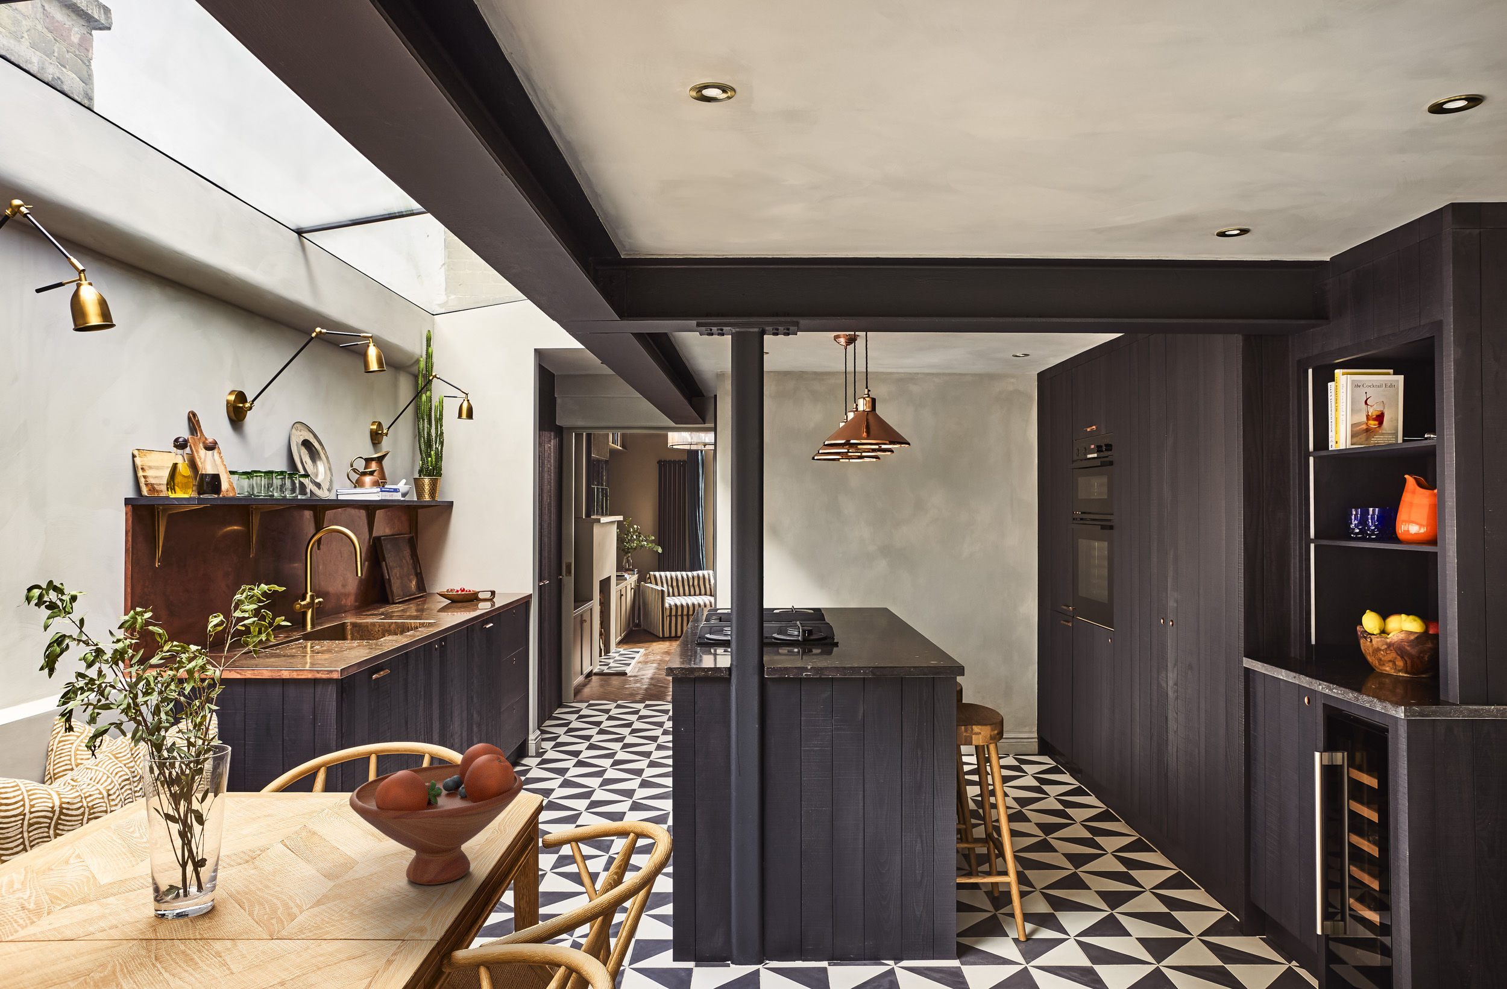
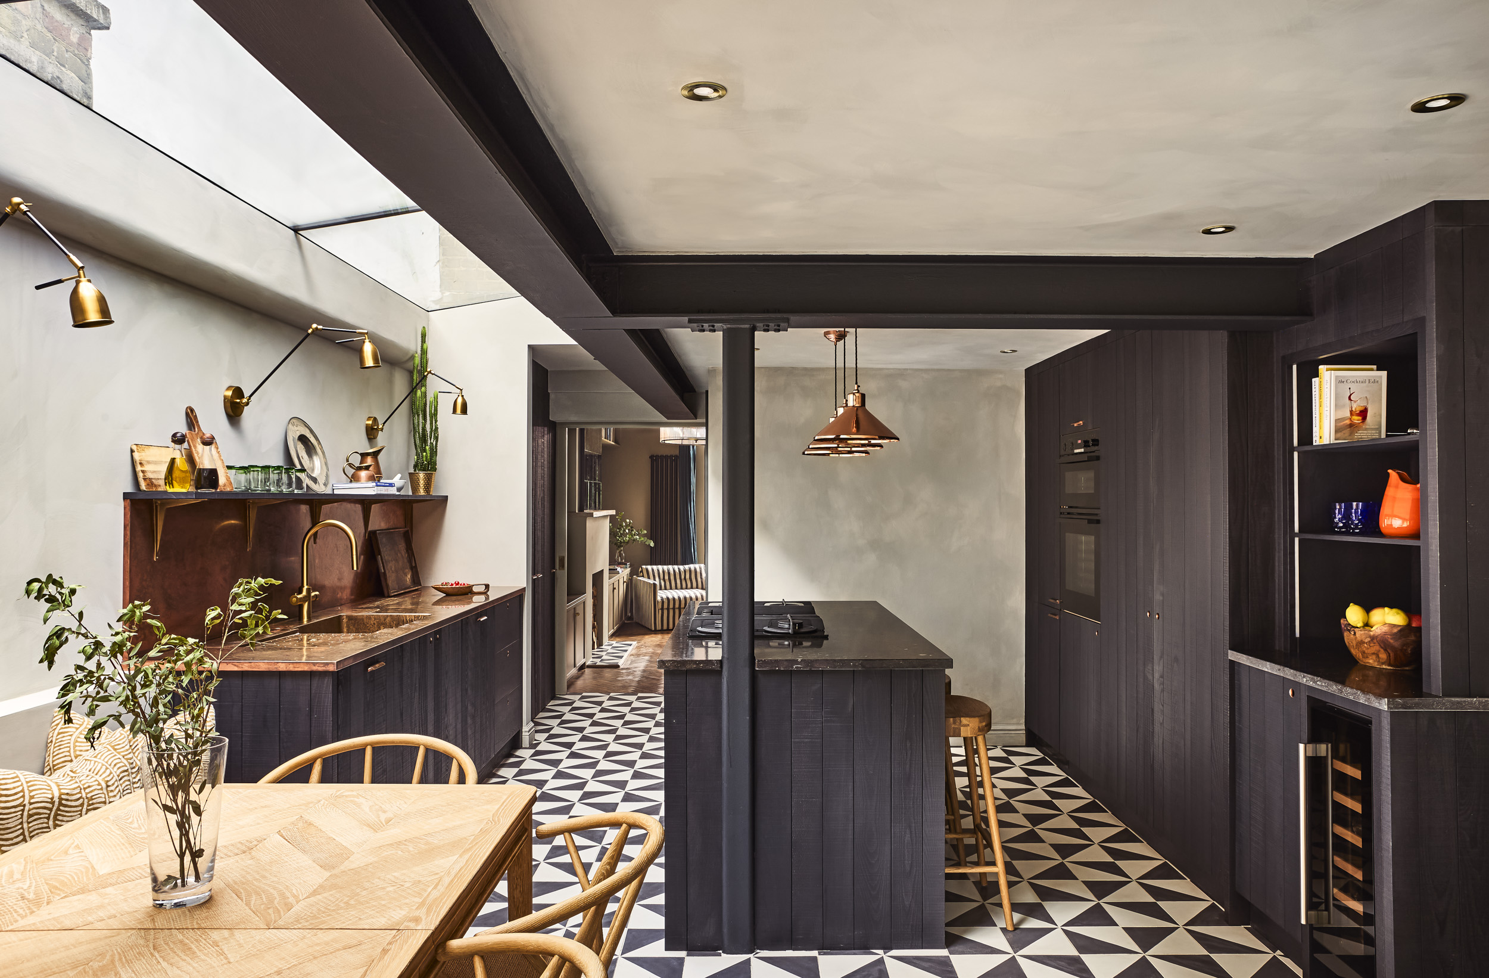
- fruit bowl (438, 813)
